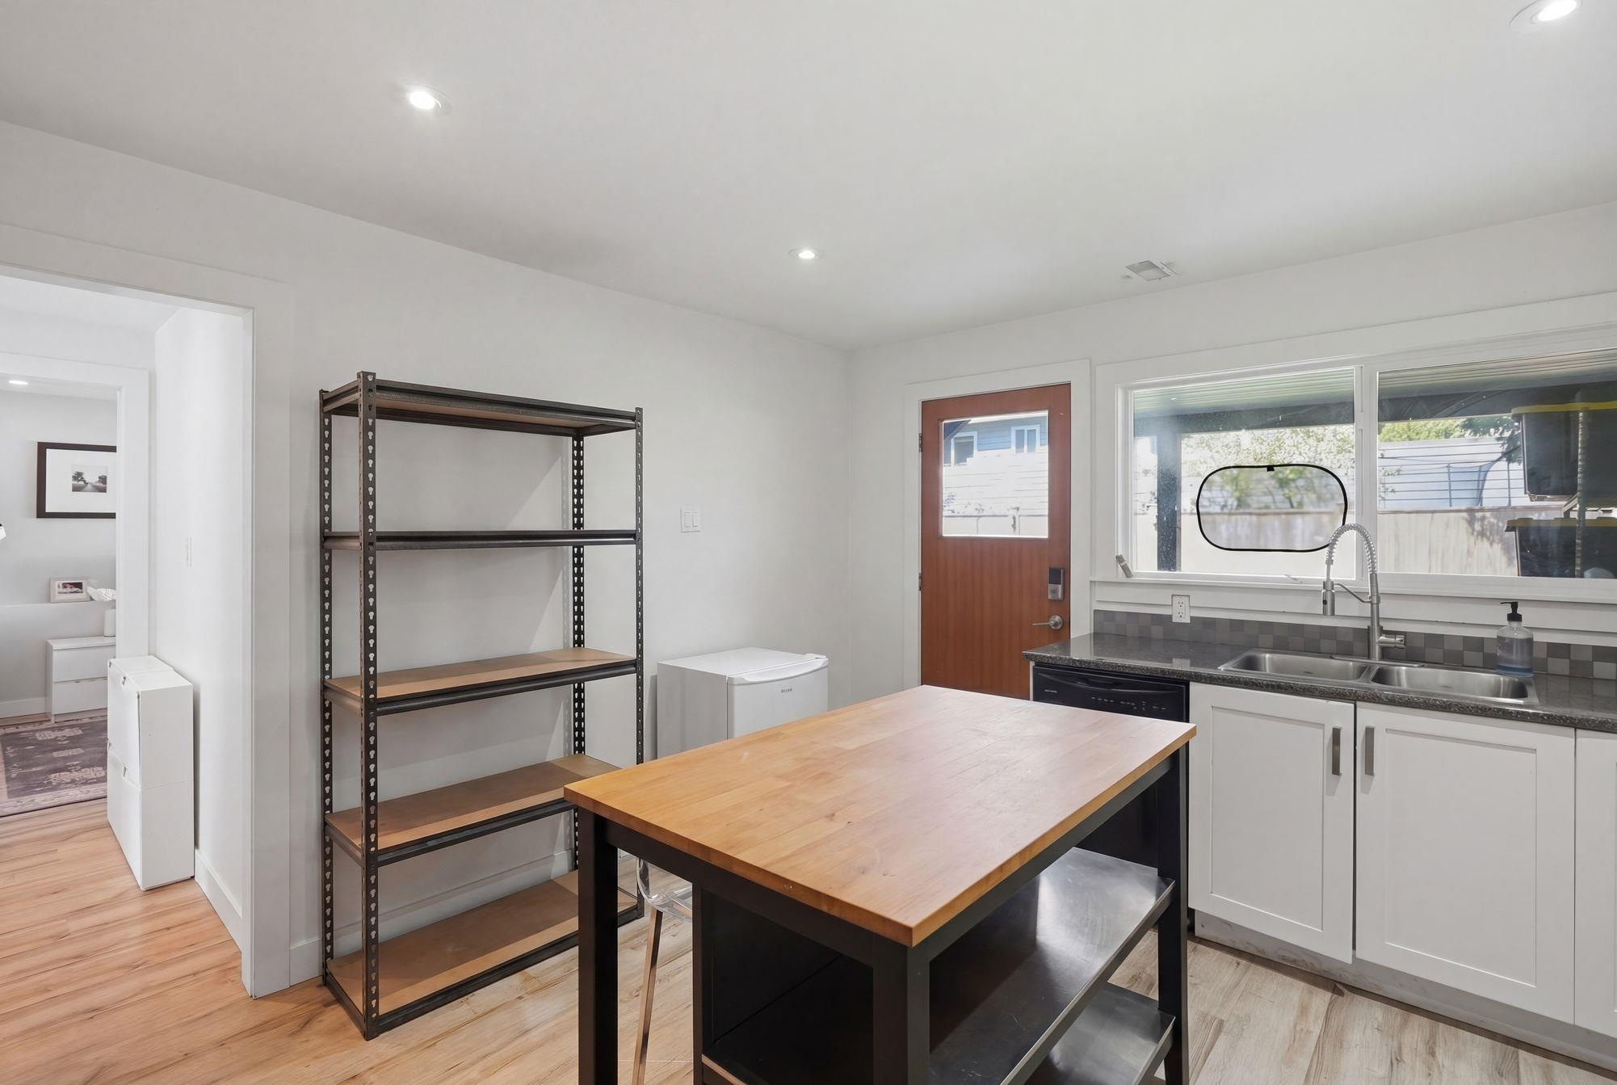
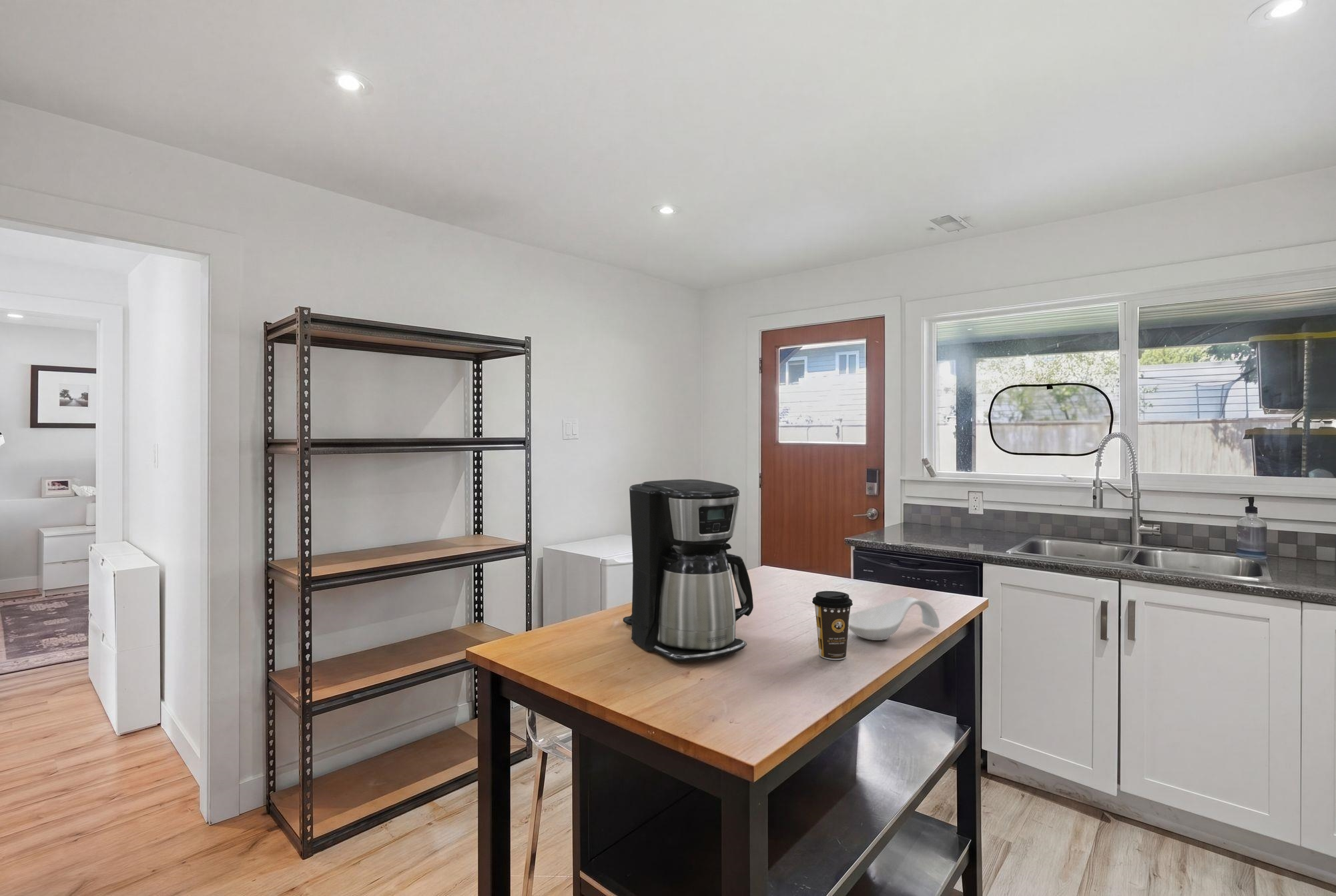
+ coffee cup (832, 624)
+ spoon rest (892, 616)
+ coffee maker (689, 558)
